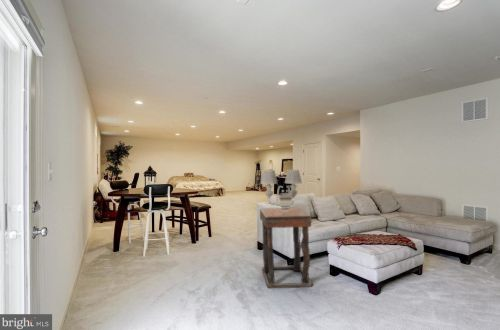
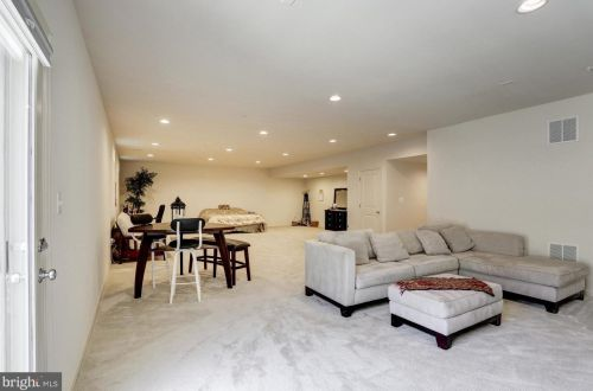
- wall sconce (282, 190)
- side table (293, 241)
